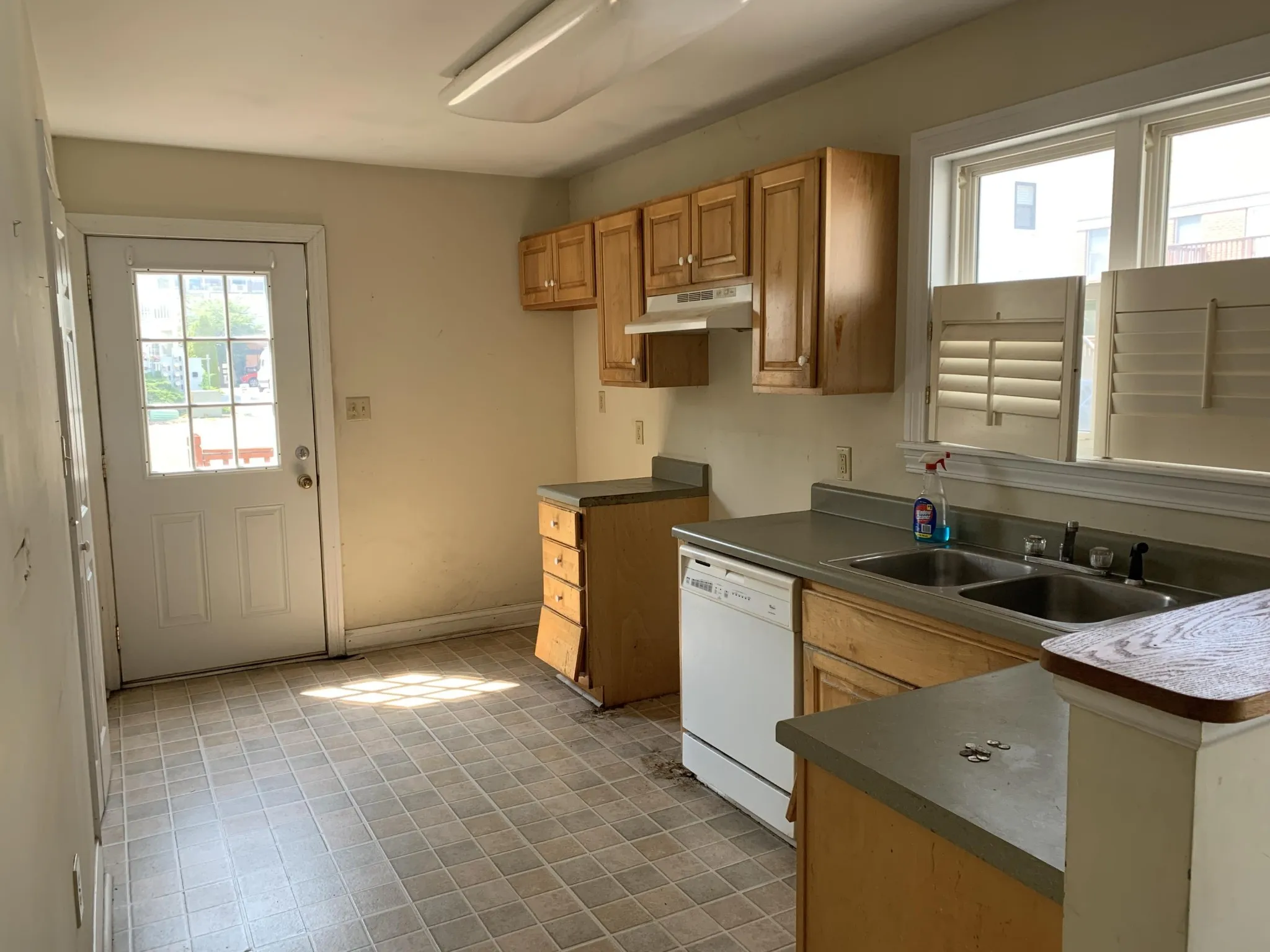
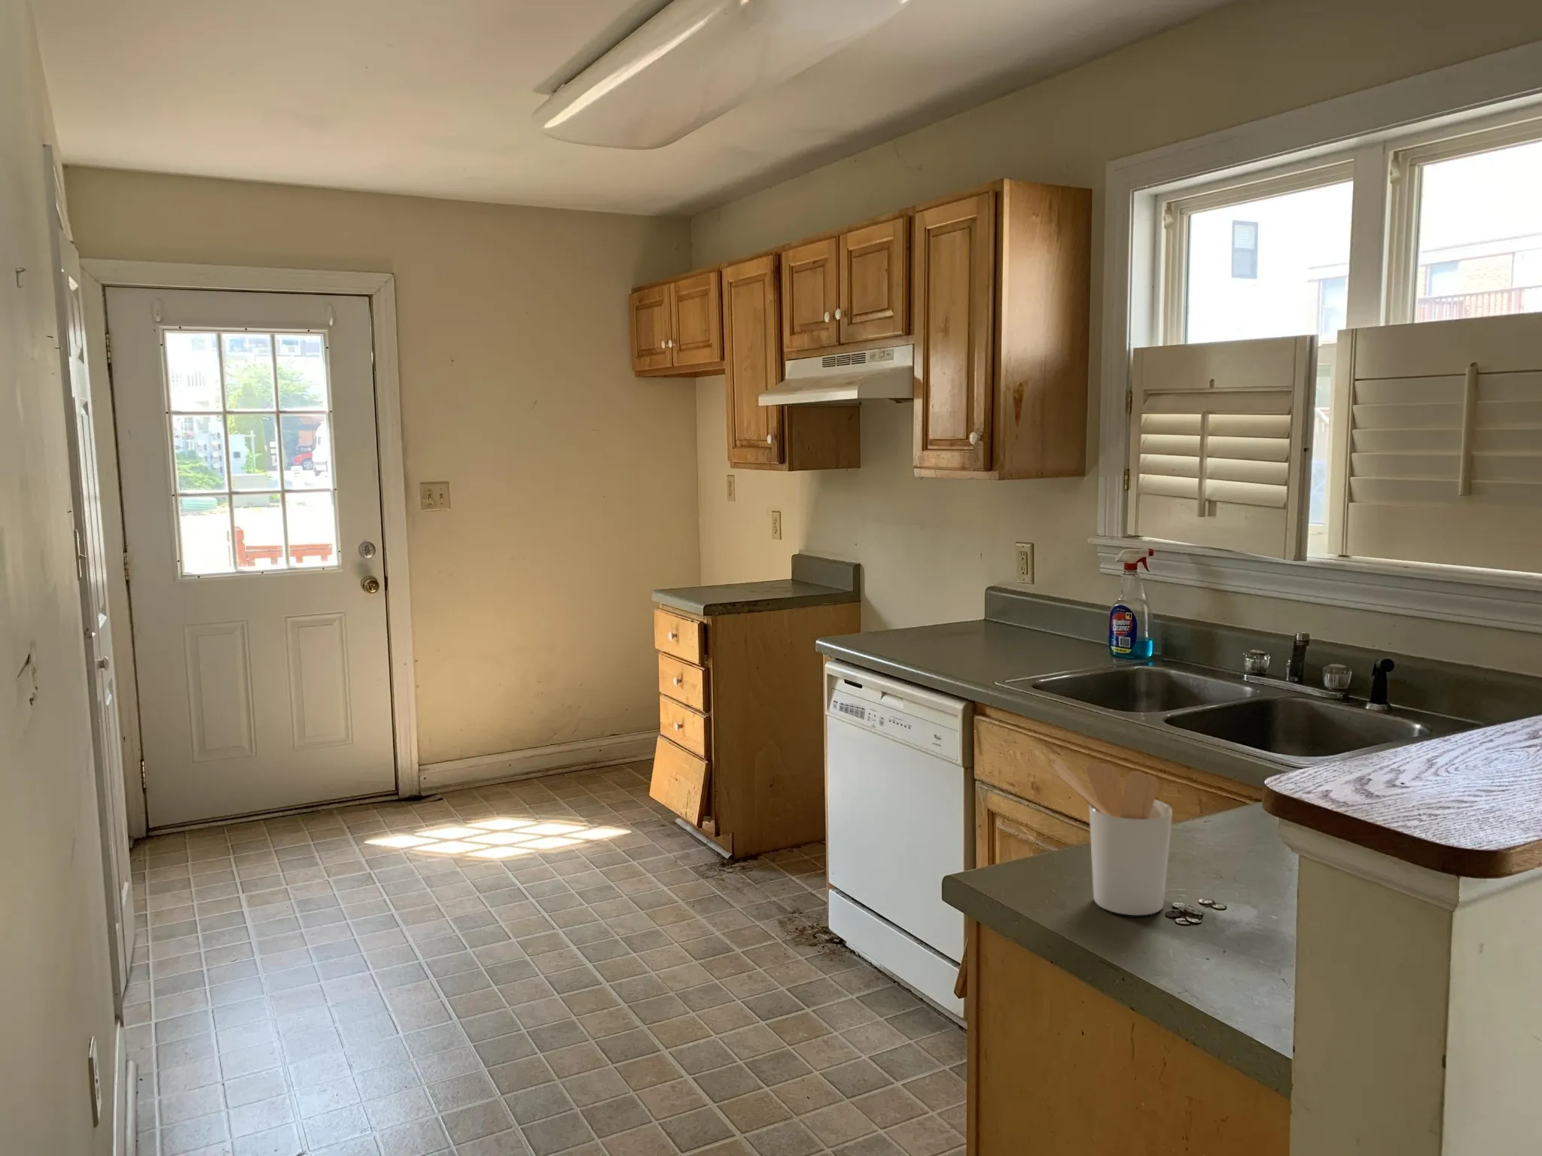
+ utensil holder (1109, 831)
